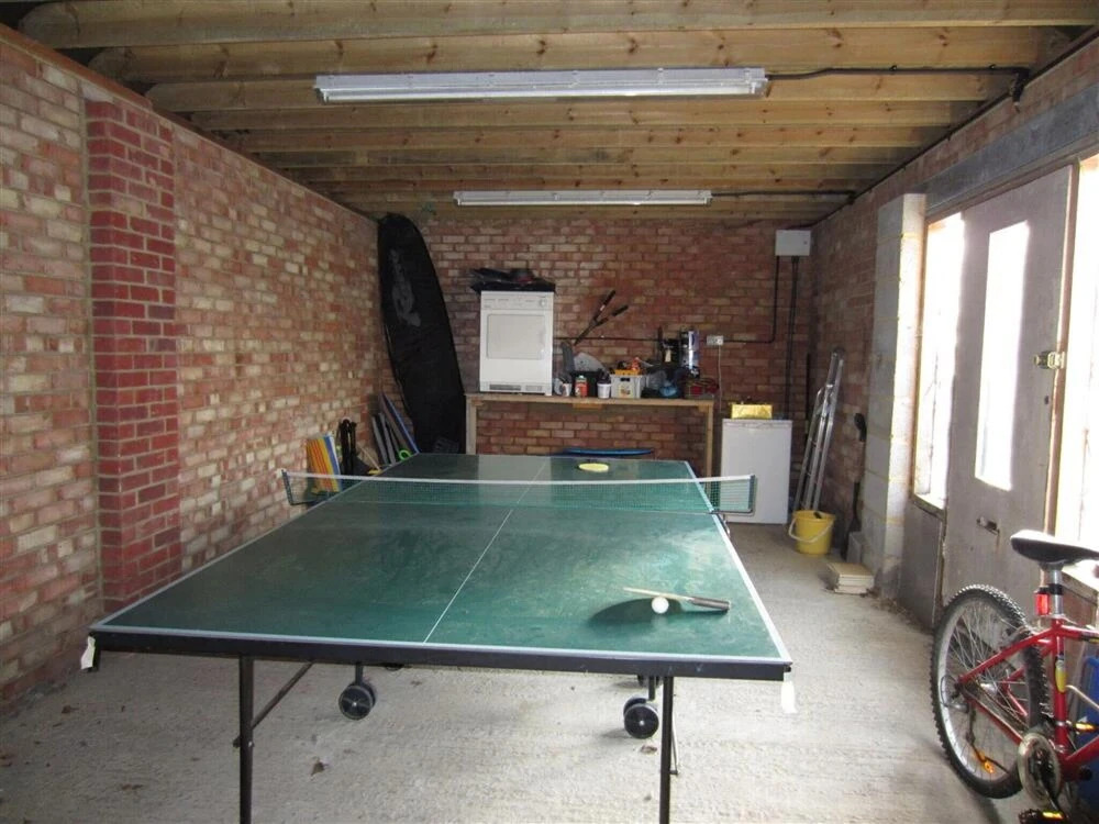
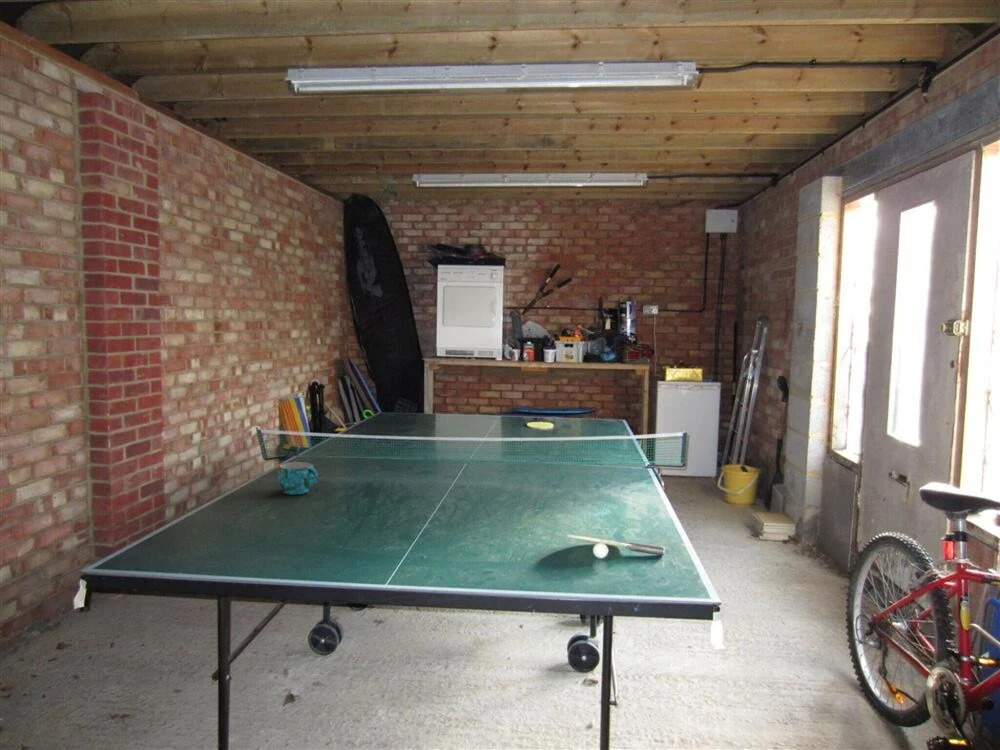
+ cup (298, 478)
